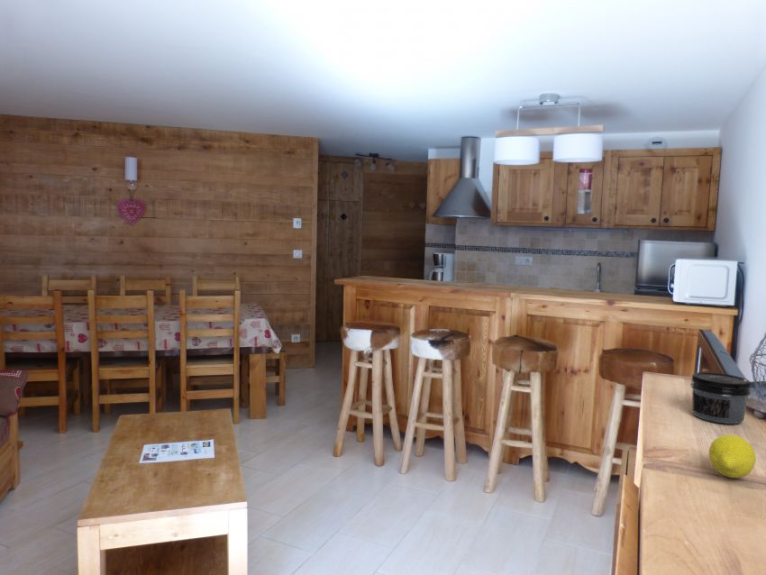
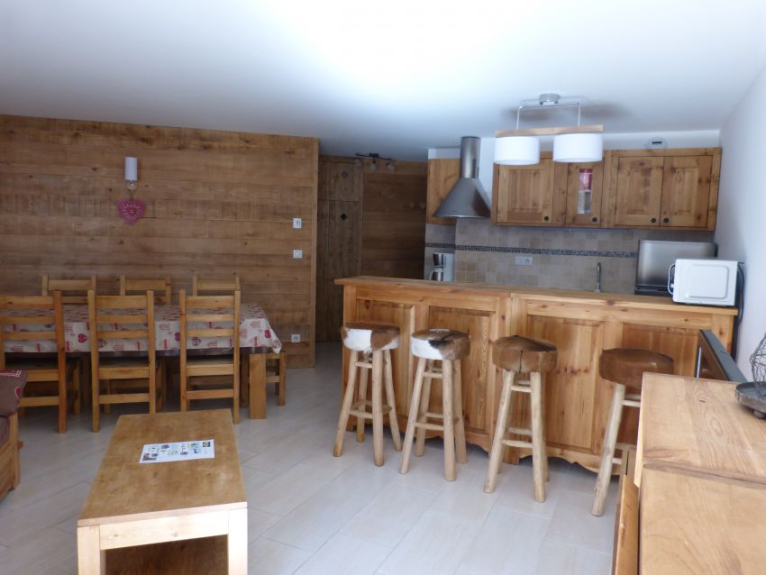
- jar (719, 397)
- lemon (732, 457)
